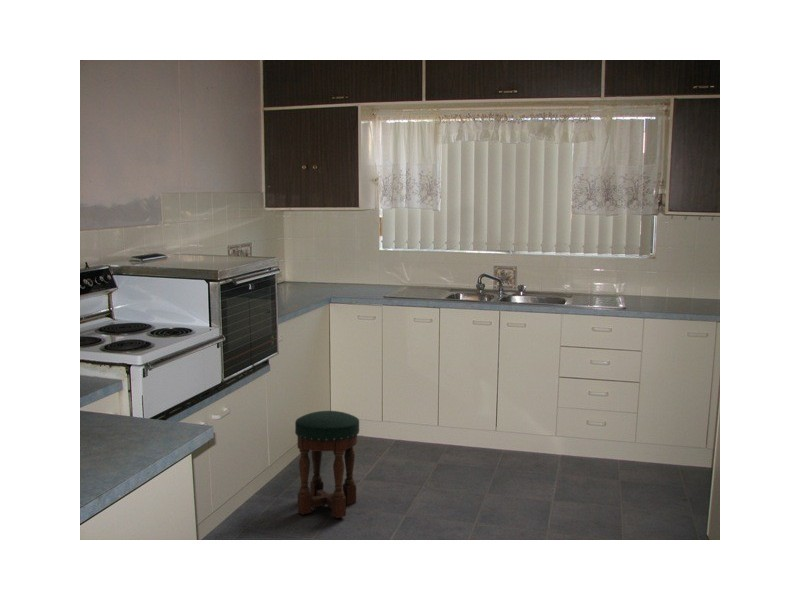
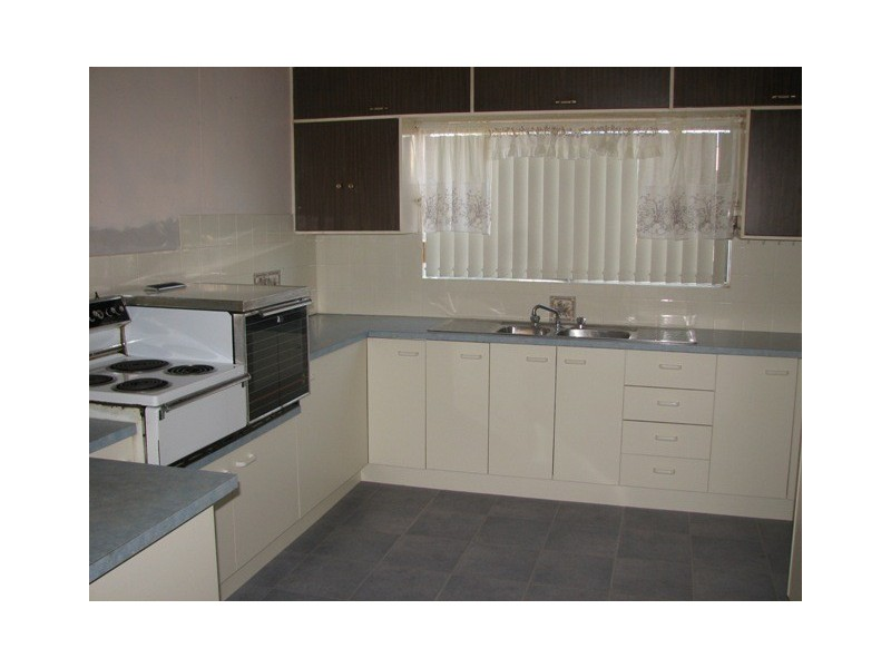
- stool (321, 458)
